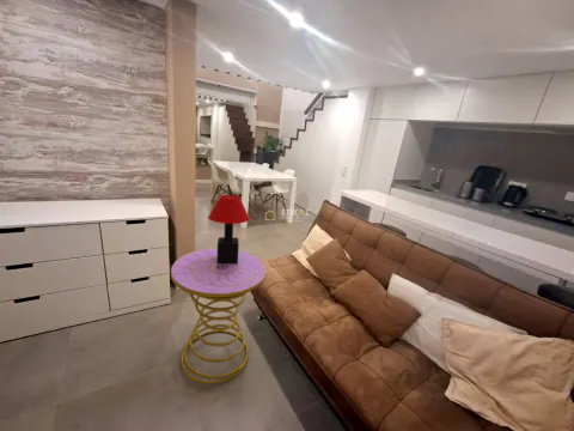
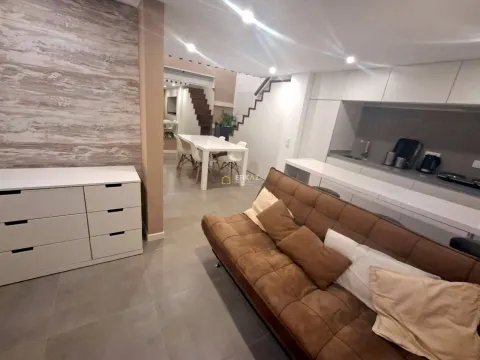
- table lamp (228, 229)
- side table (216, 311)
